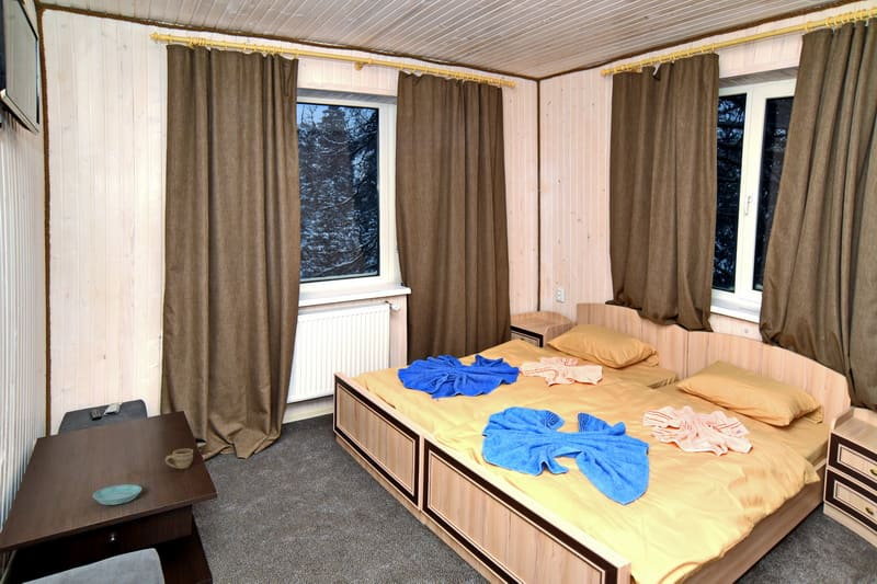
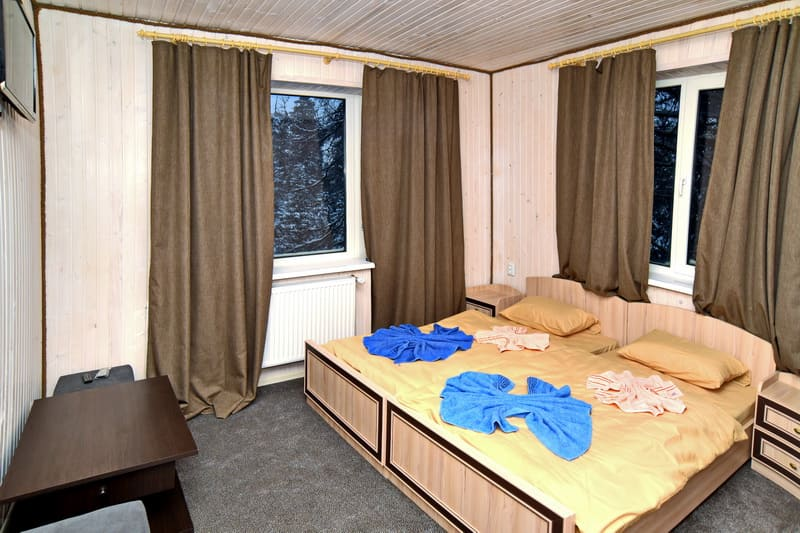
- cup (179, 459)
- saucer (117, 495)
